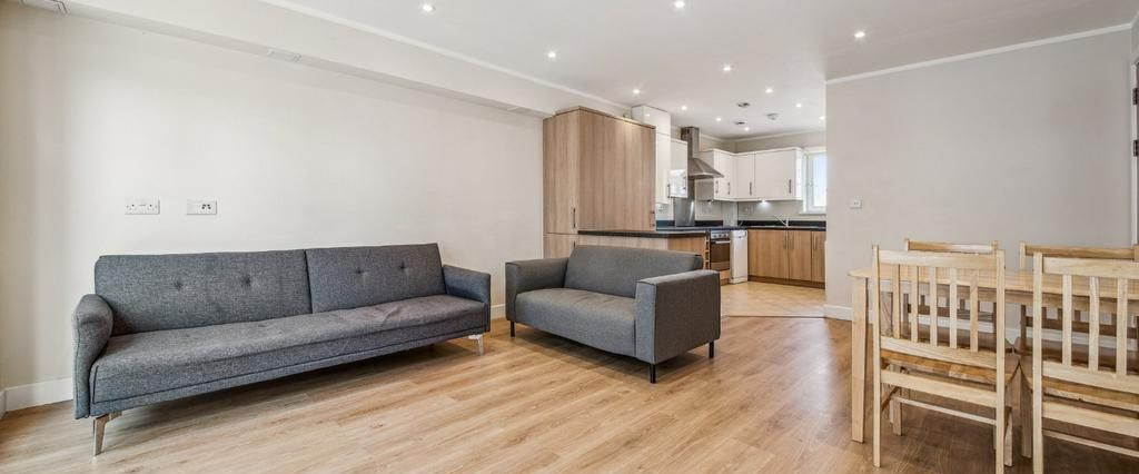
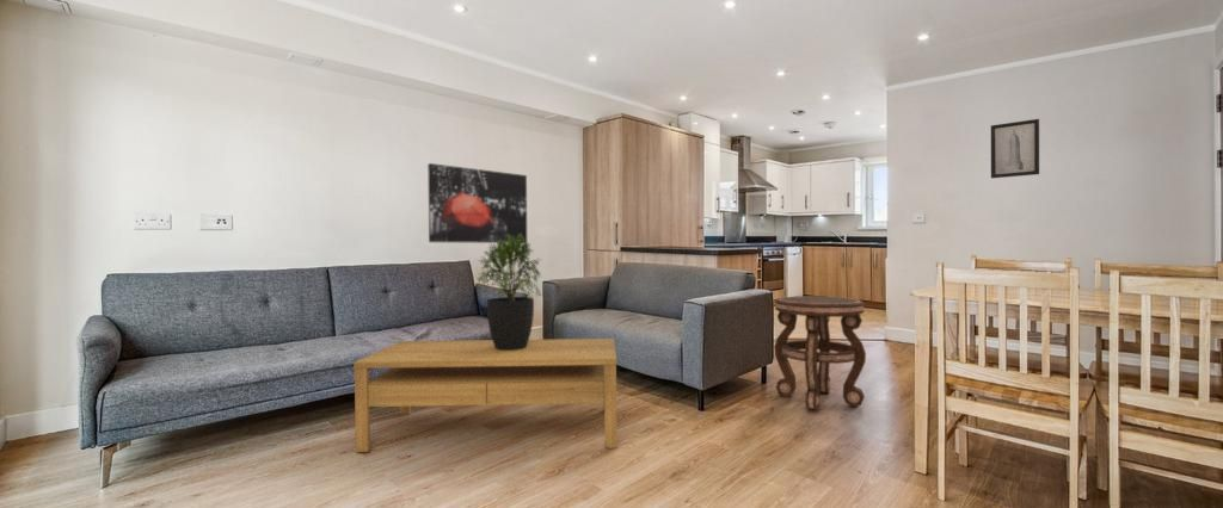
+ side table (819, 349)
+ potted plant (508, 290)
+ coffee table (498, 389)
+ wall art (481, 206)
+ wall art (1014, 149)
